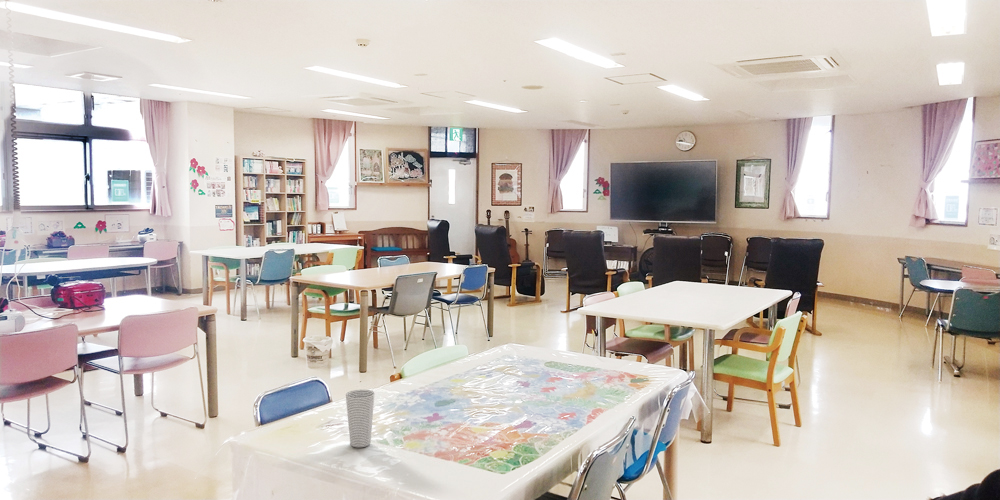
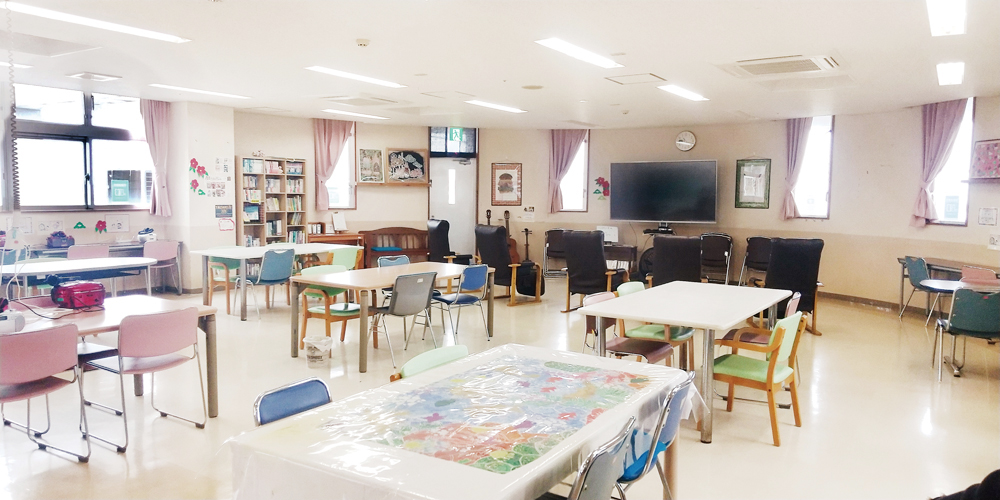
- cup (360, 418)
